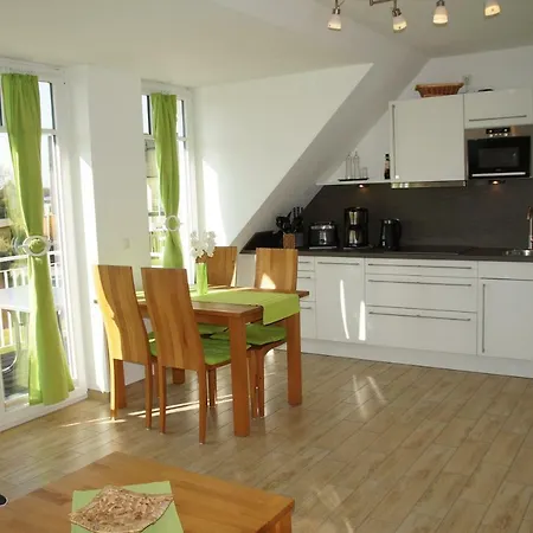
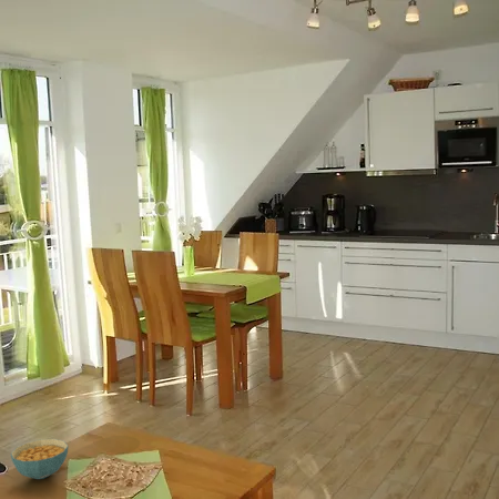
+ cereal bowl (40, 462)
